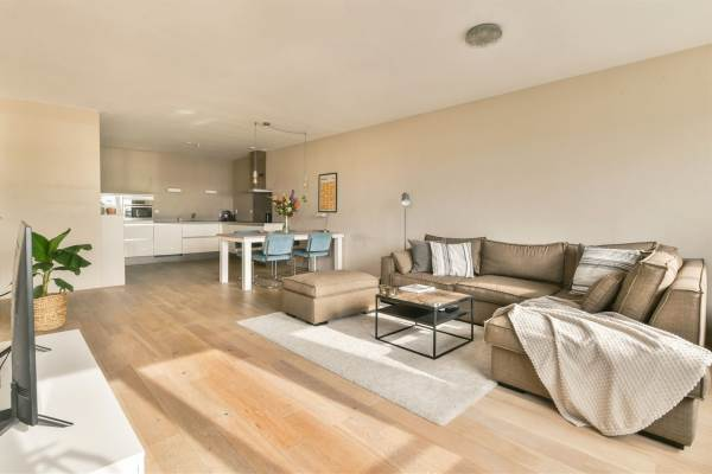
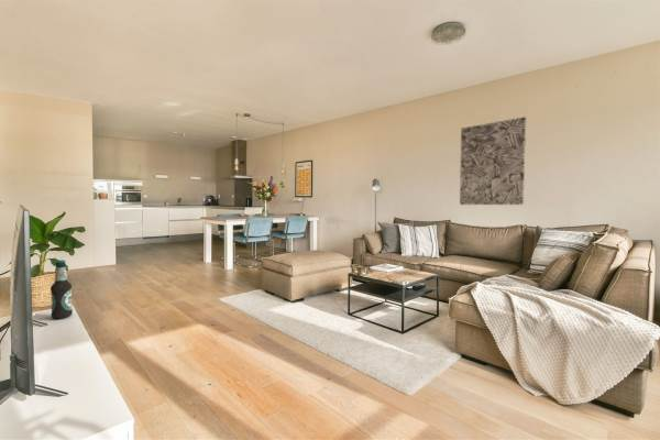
+ bottle (61, 288)
+ wall art (490, 164)
